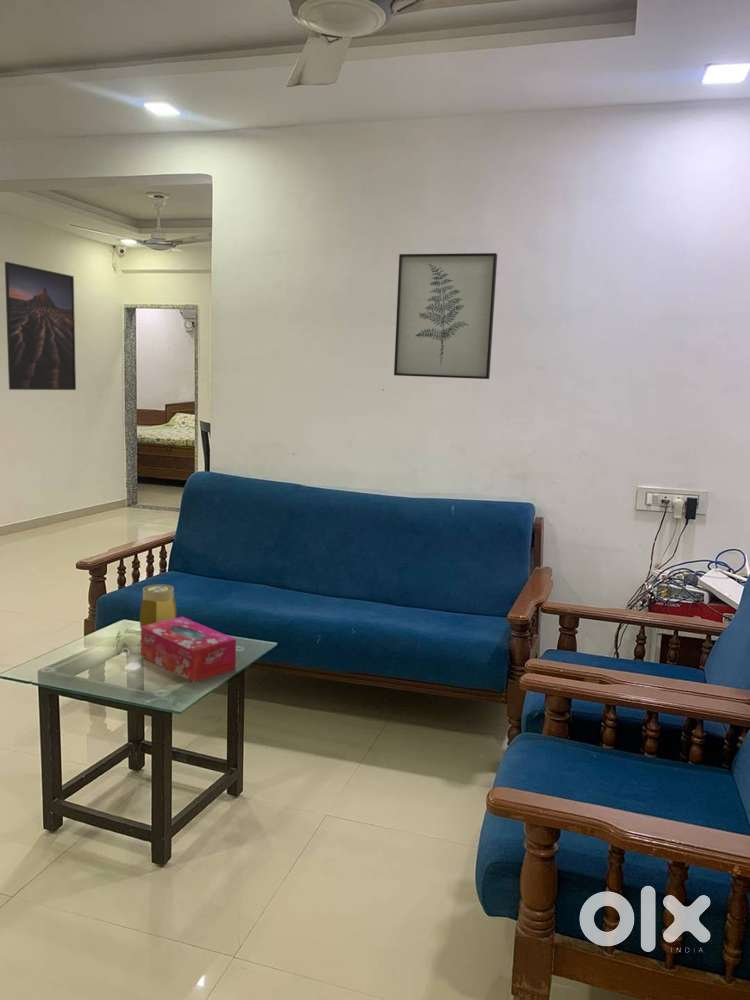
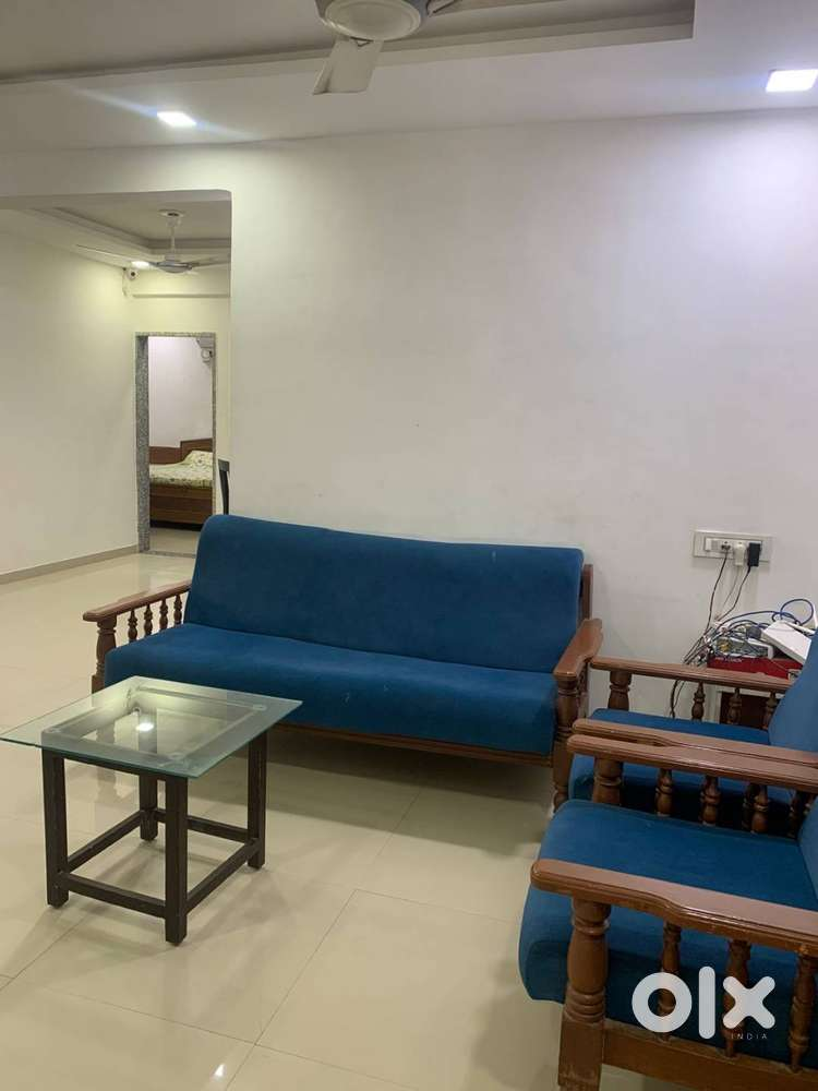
- jar (158, 613)
- tissue box (187, 647)
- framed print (42, 330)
- wall art (444, 316)
